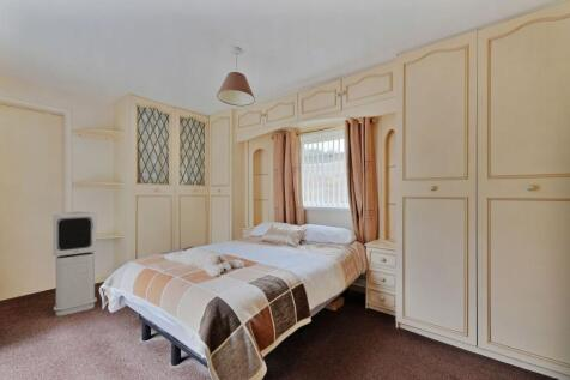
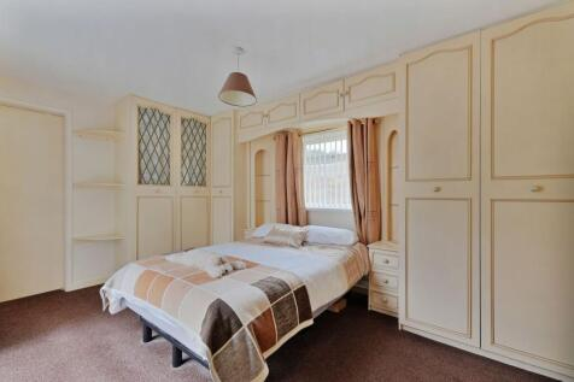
- air purifier (75, 259)
